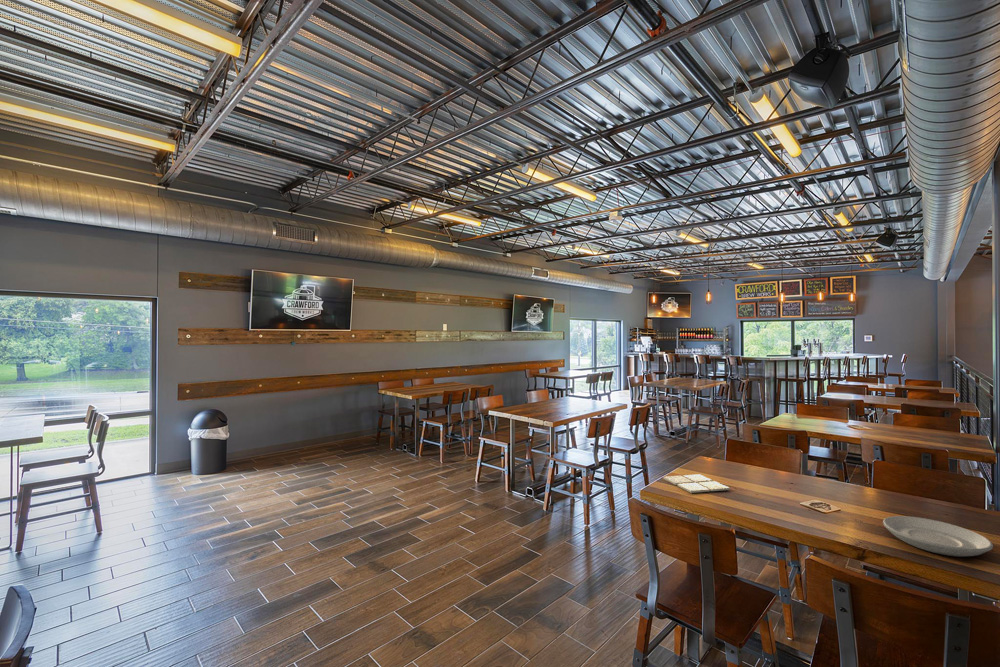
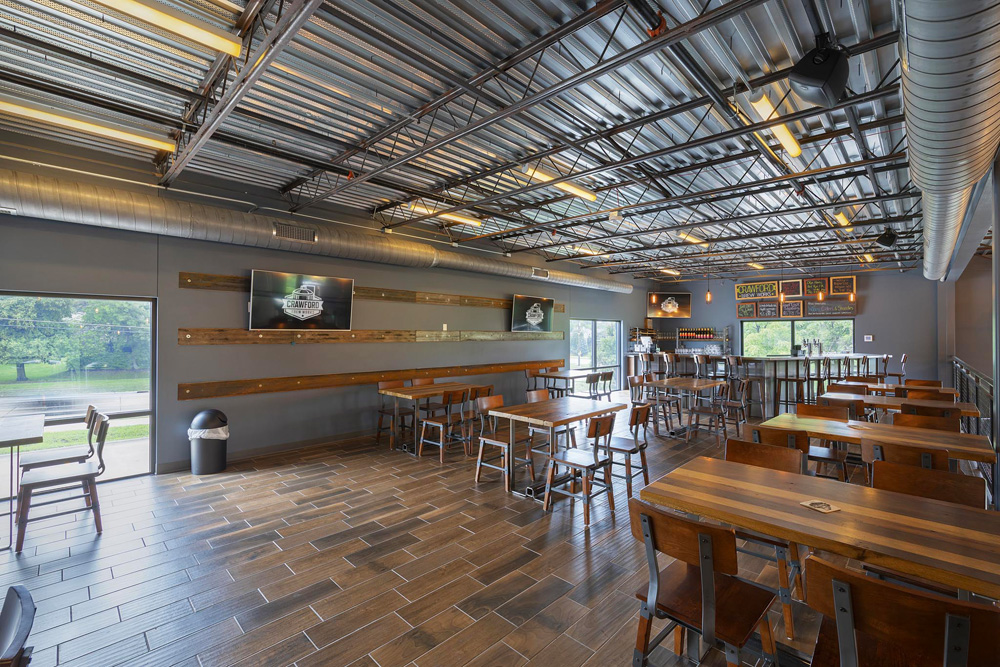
- drink coaster (695, 483)
- plate (934, 537)
